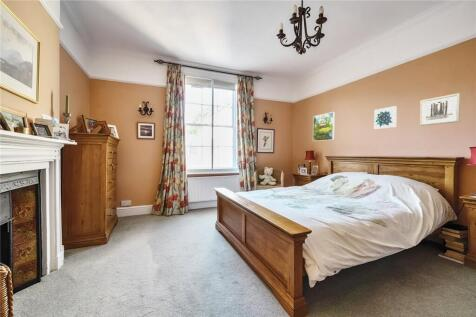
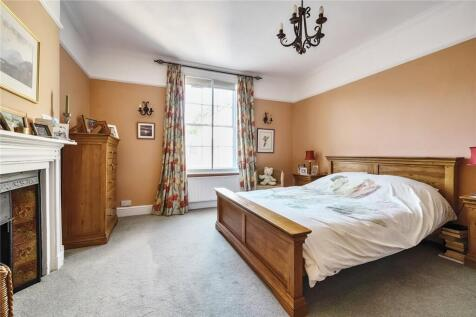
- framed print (323, 127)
- wall art (384, 118)
- wall art (438, 110)
